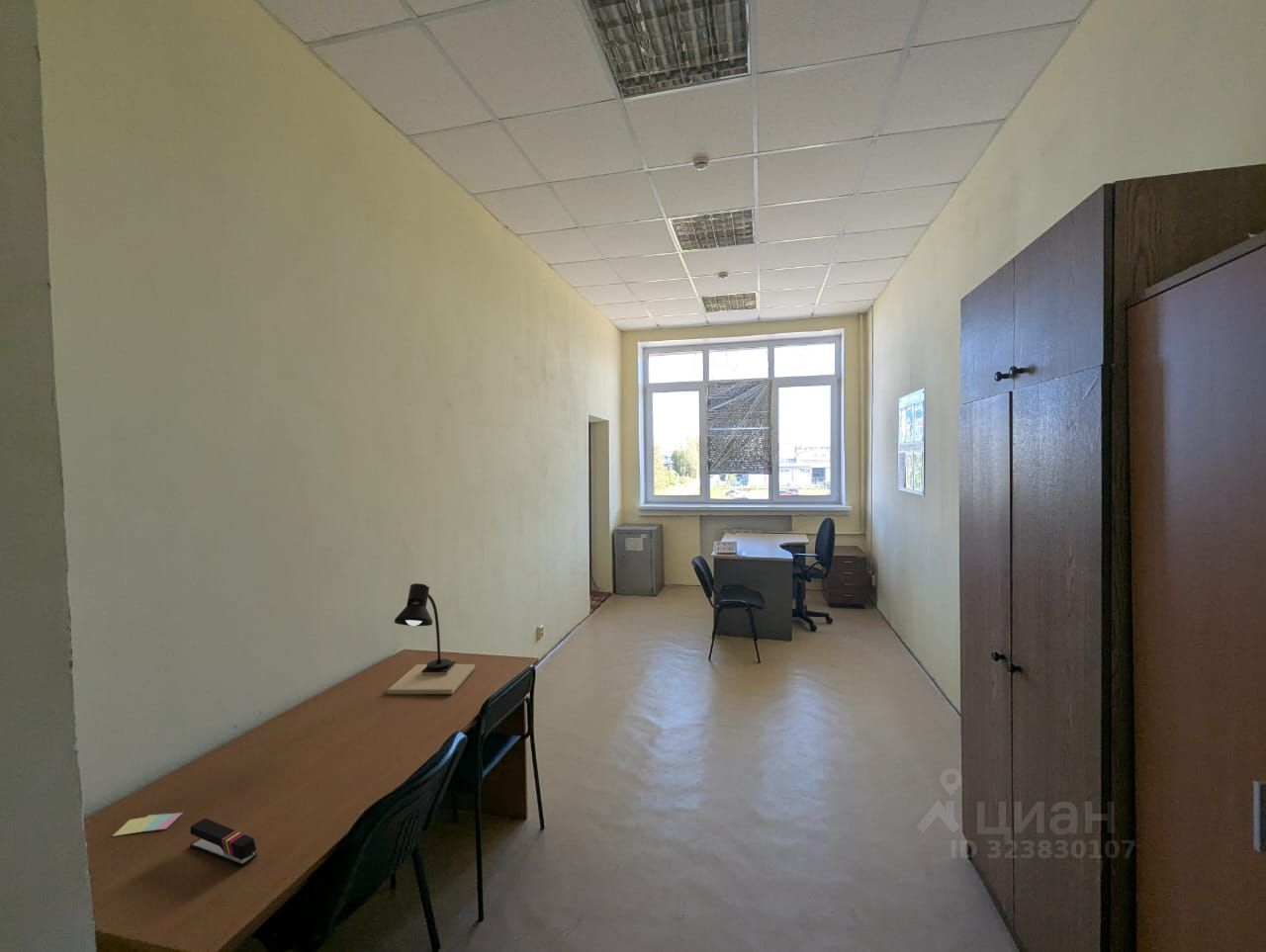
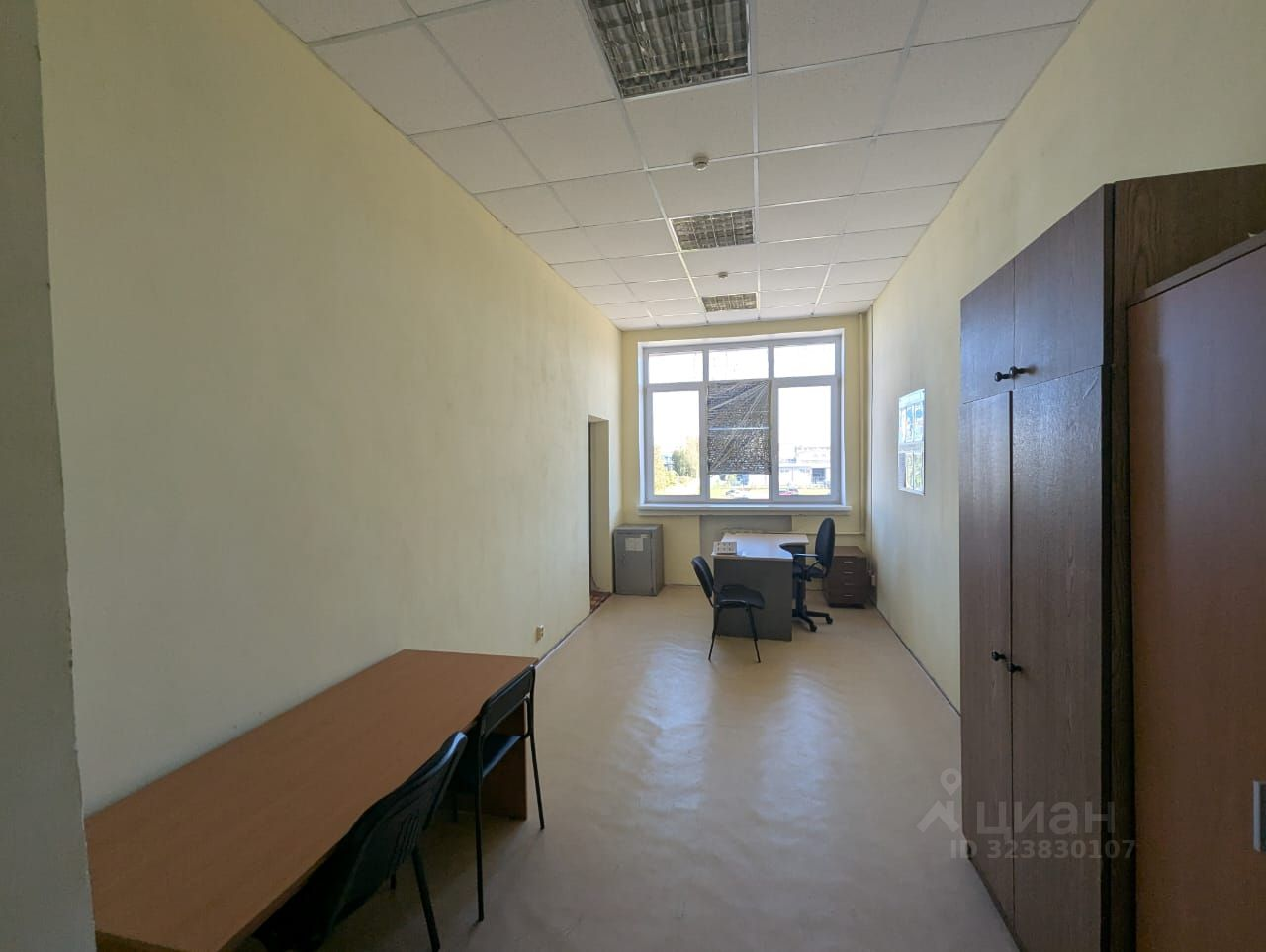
- stapler (223, 840)
- sticky notes (148, 822)
- desk lamp (426, 625)
